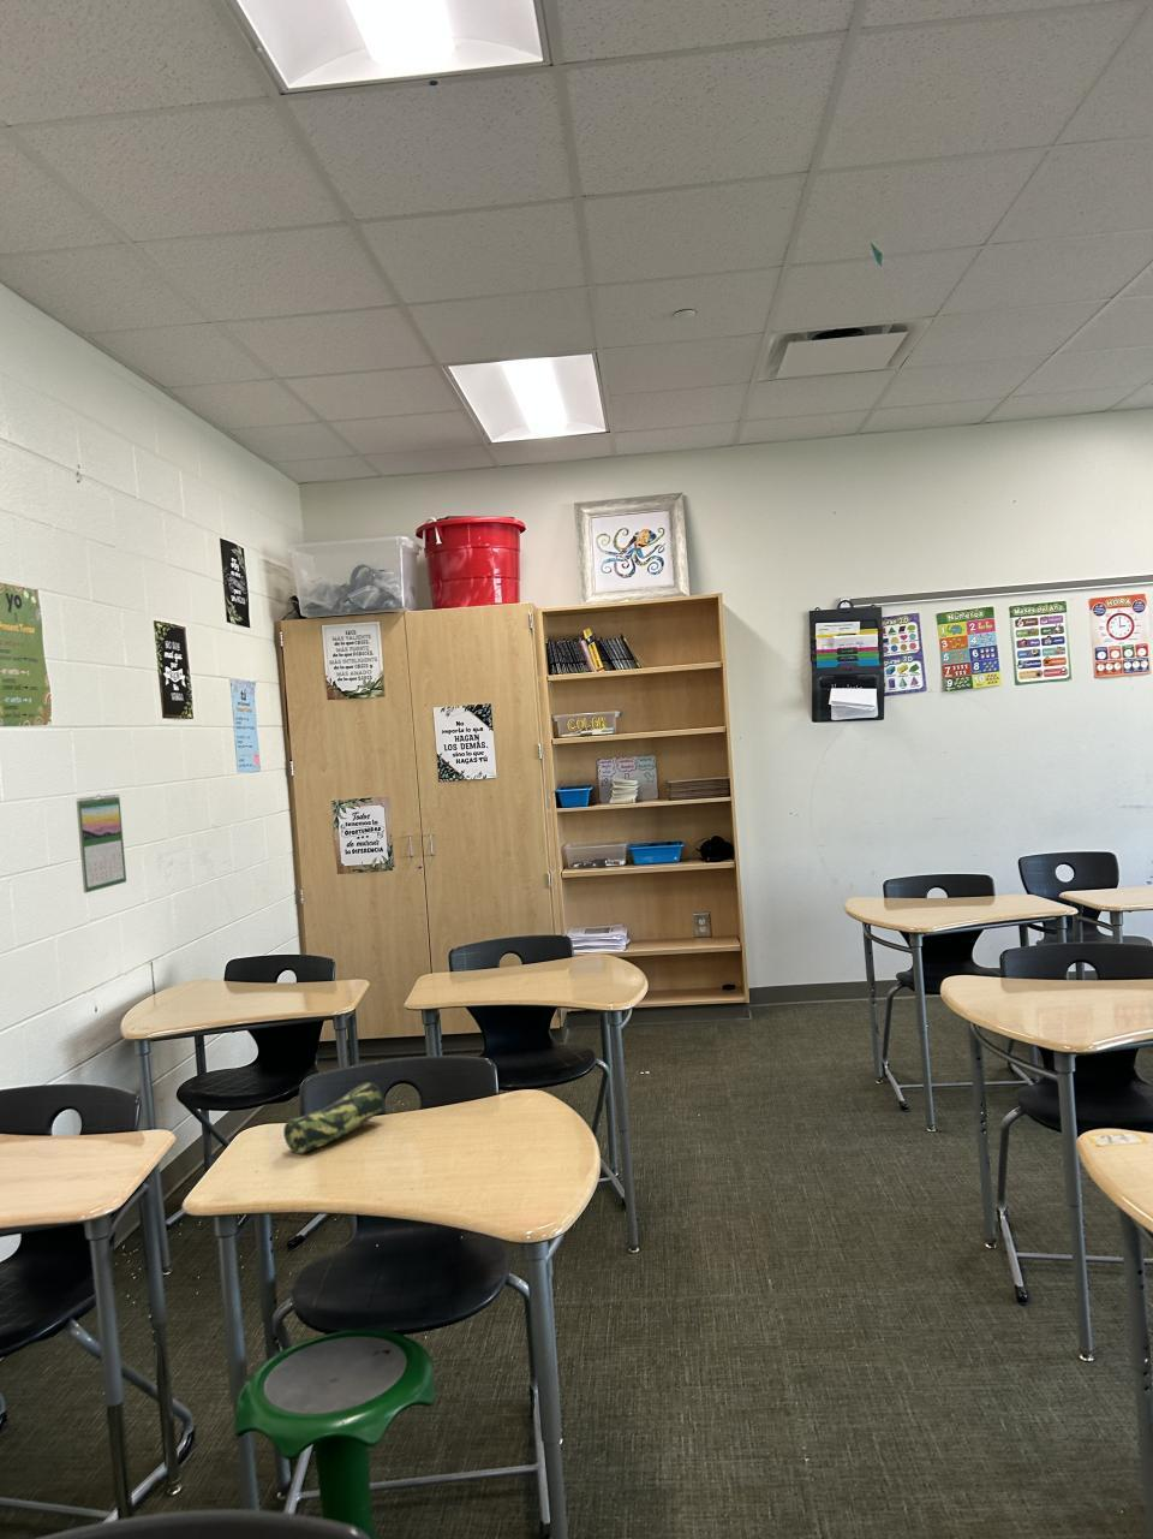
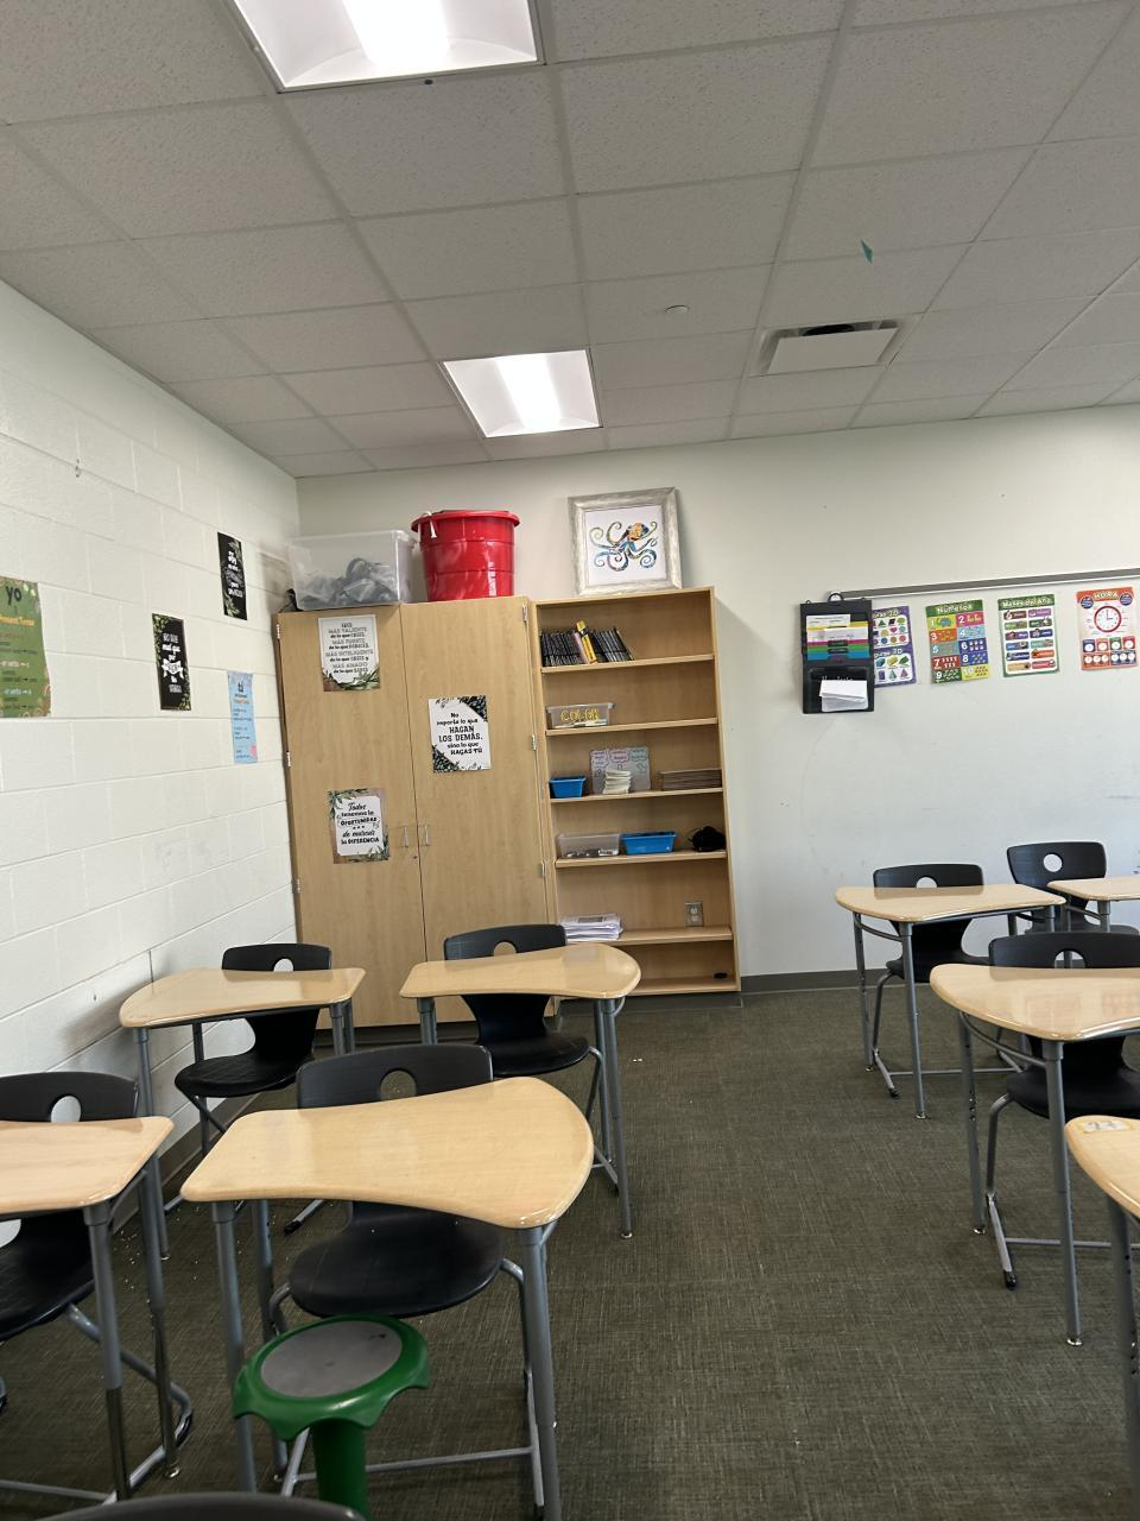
- pencil case (334, 1119)
- calendar (102, 841)
